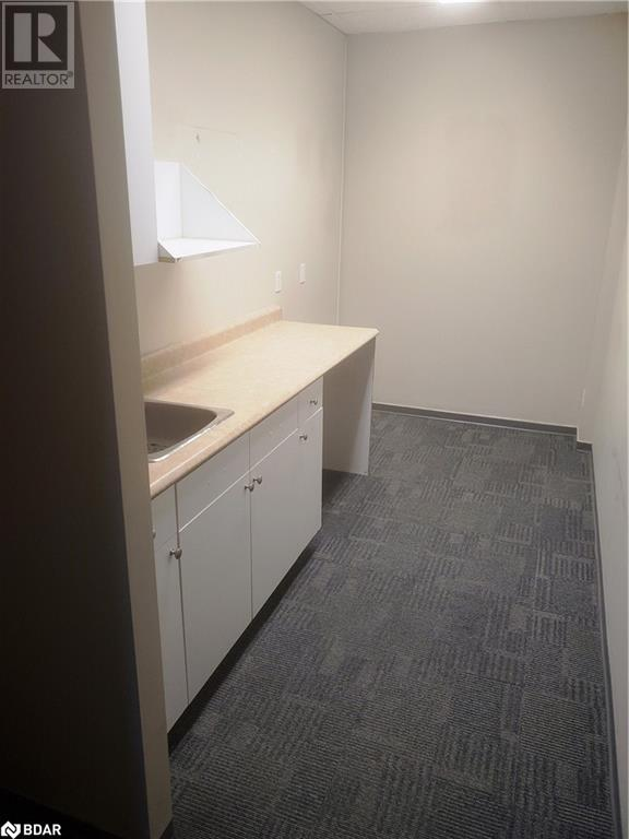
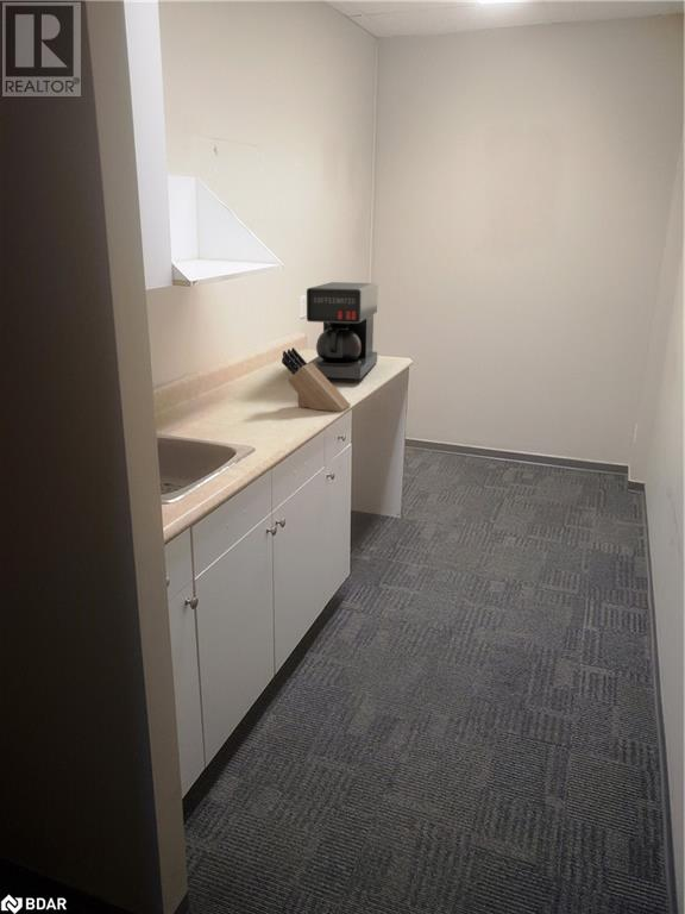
+ coffee maker (342, 328)
+ knife block (314, 378)
